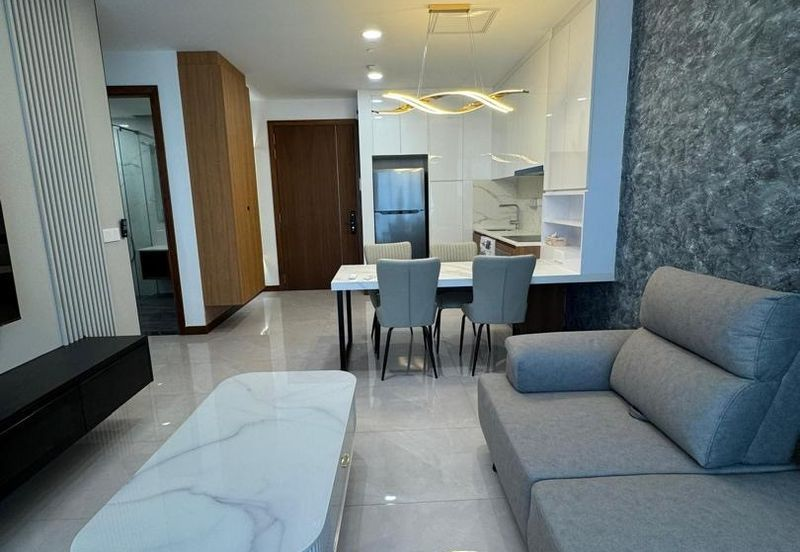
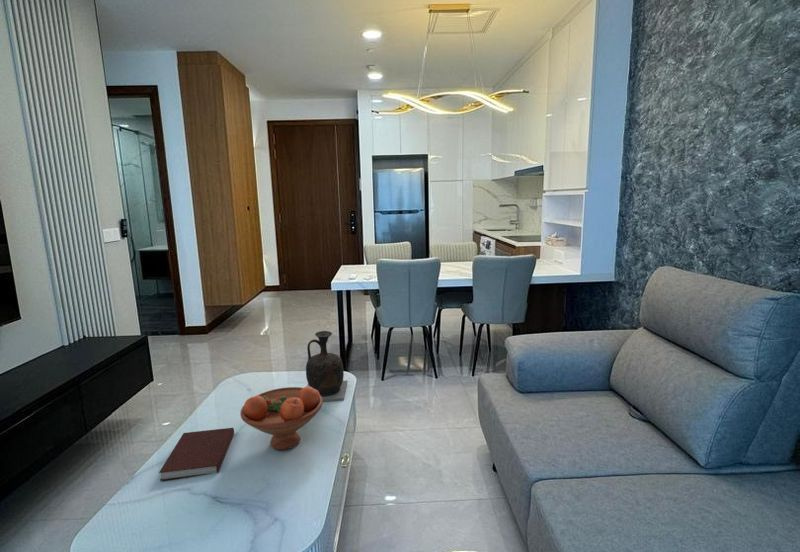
+ notebook (200, 451)
+ vase (323, 363)
+ fruit bowl (283, 416)
